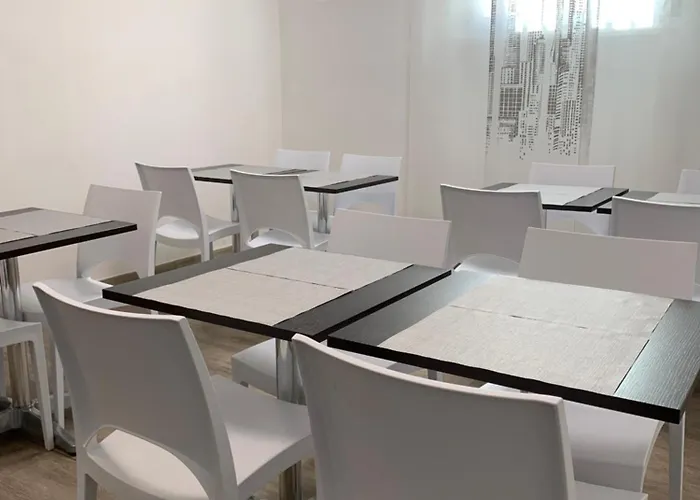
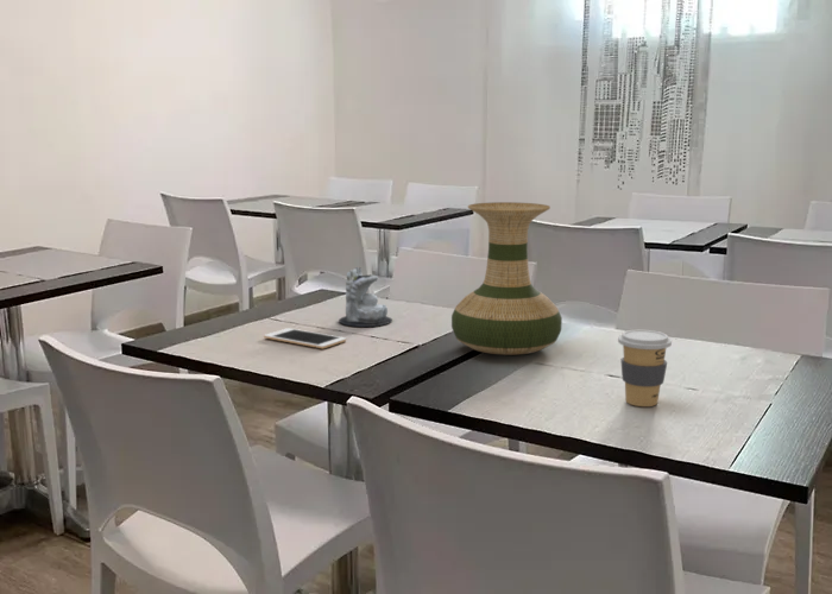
+ vase (506, 278)
+ candle (365, 295)
+ coffee cup (643, 368)
+ cell phone (304, 337)
